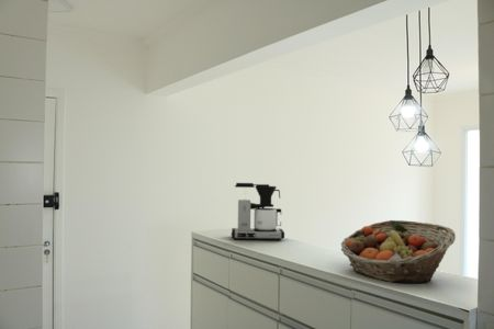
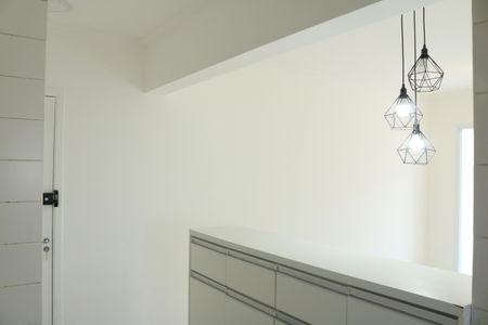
- coffee maker (257, 211)
- fruit basket (394, 248)
